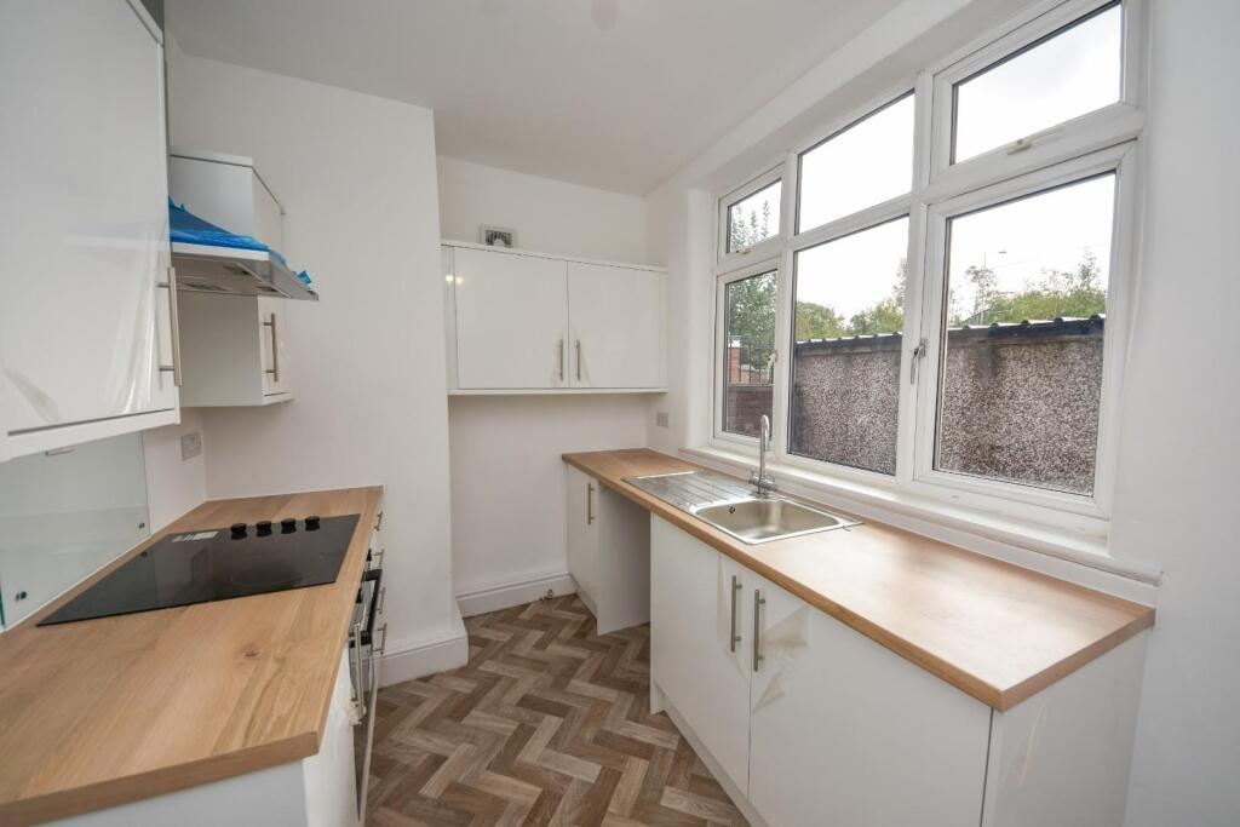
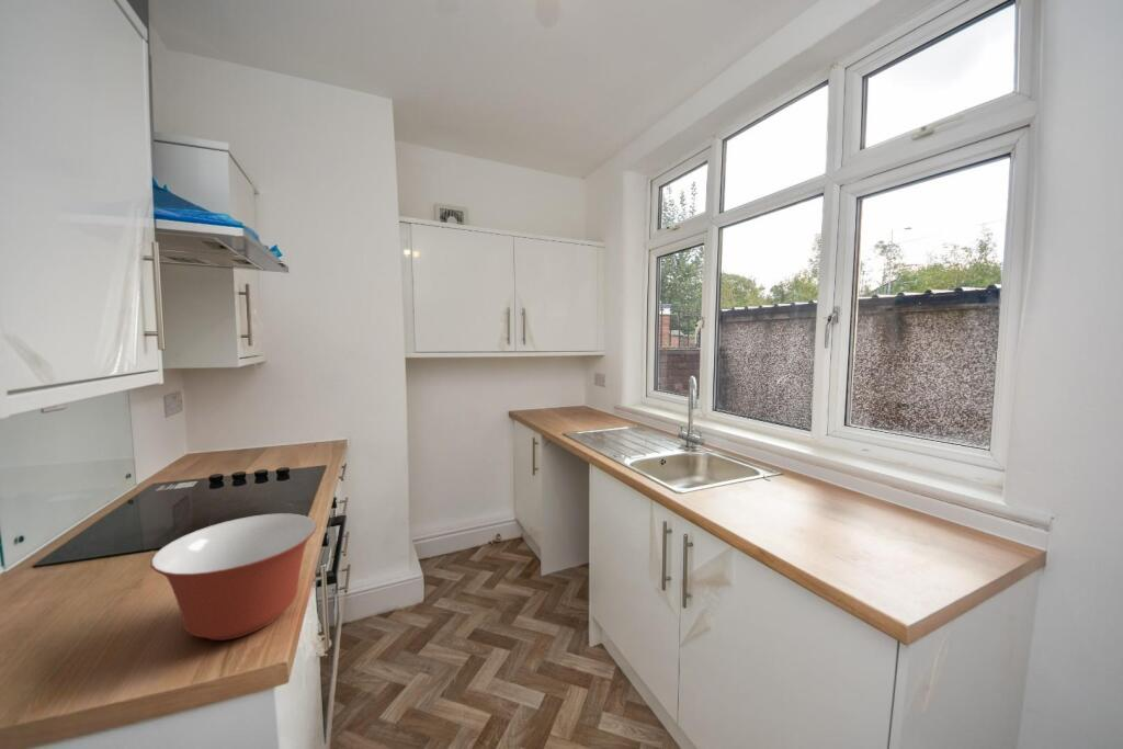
+ mixing bowl (242, 578)
